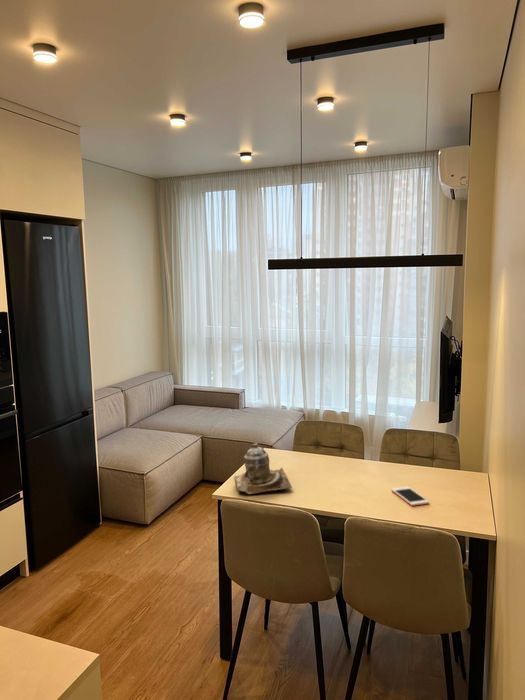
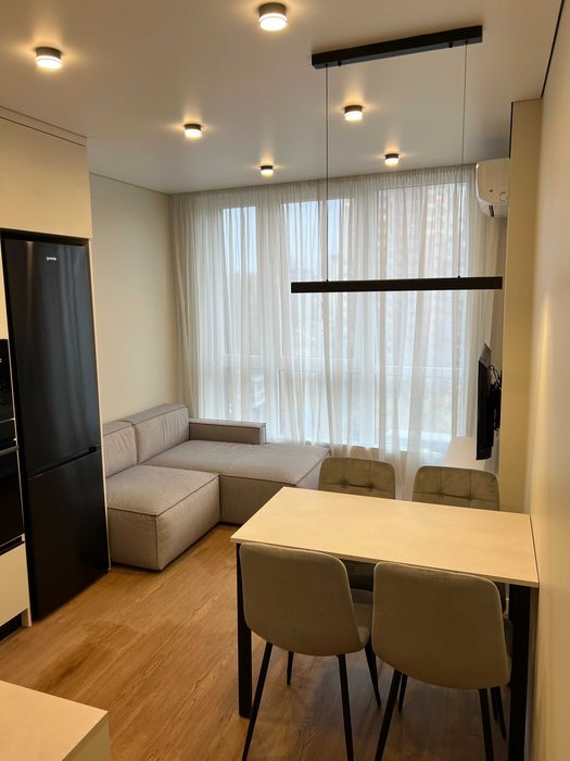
- cell phone (409, 495)
- teapot (261, 462)
